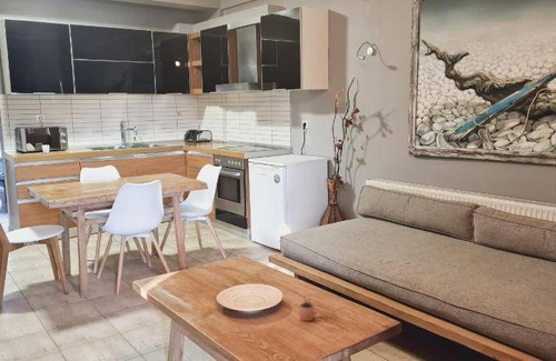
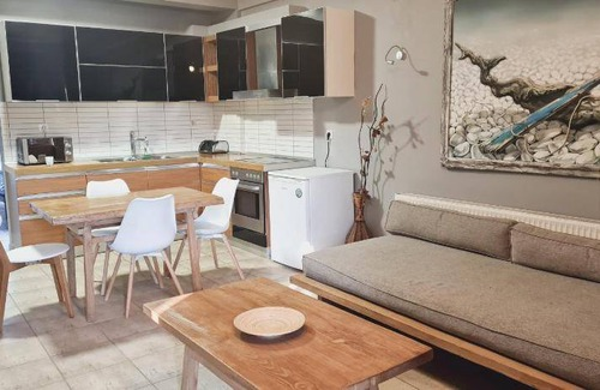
- cocoa (308, 305)
